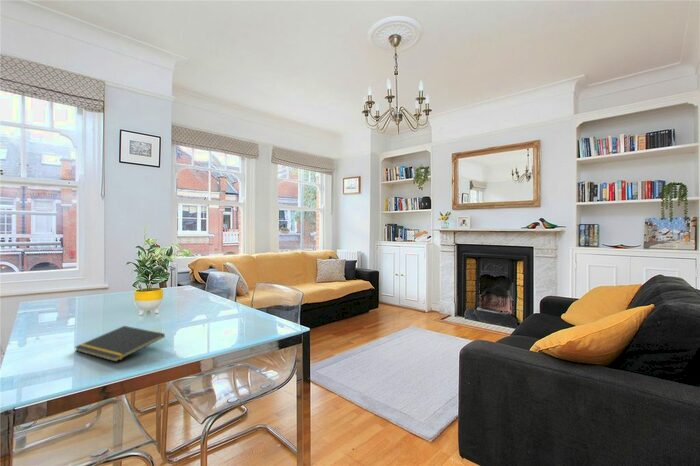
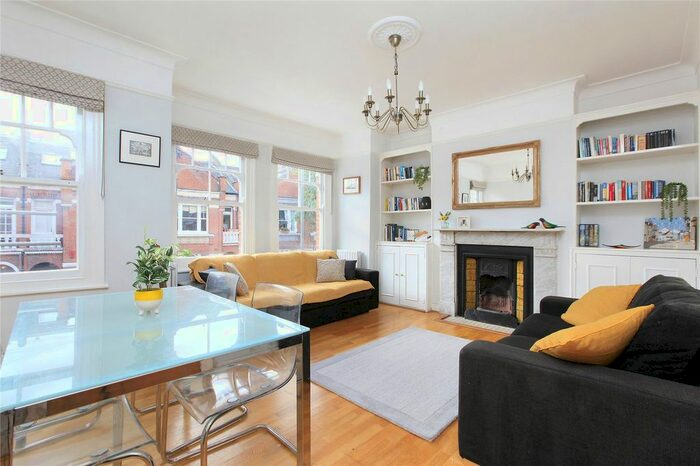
- notepad (120, 341)
